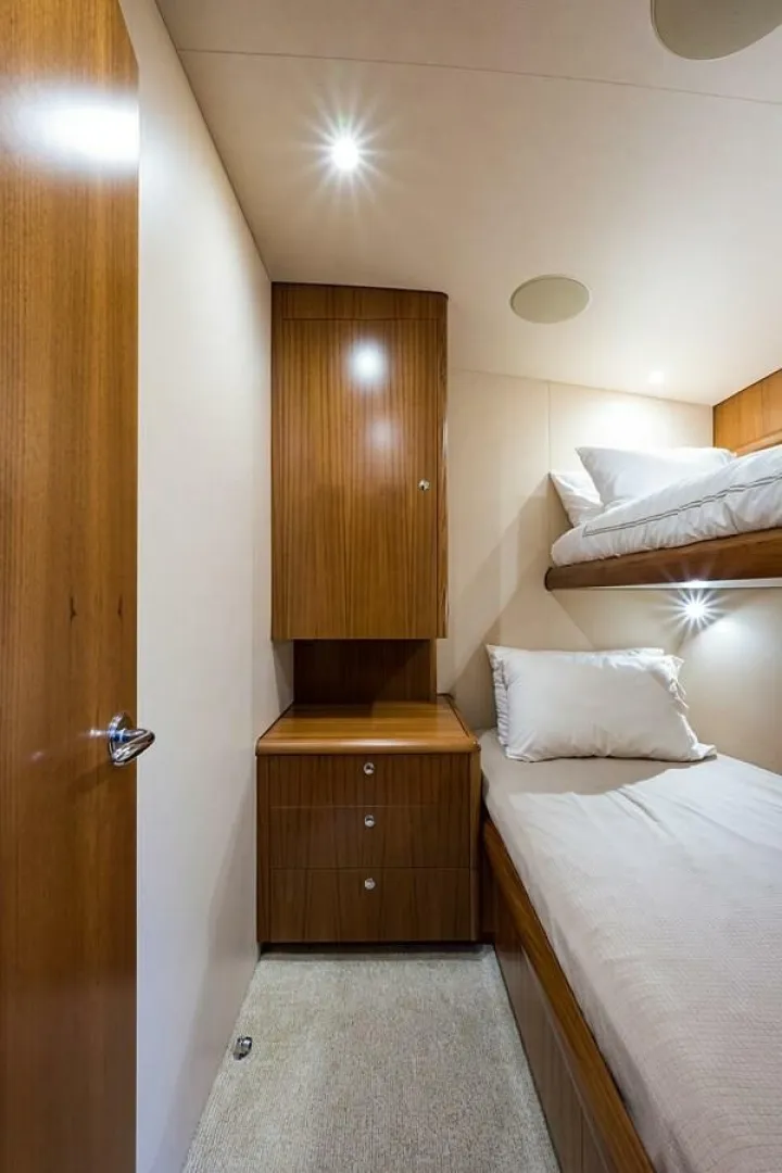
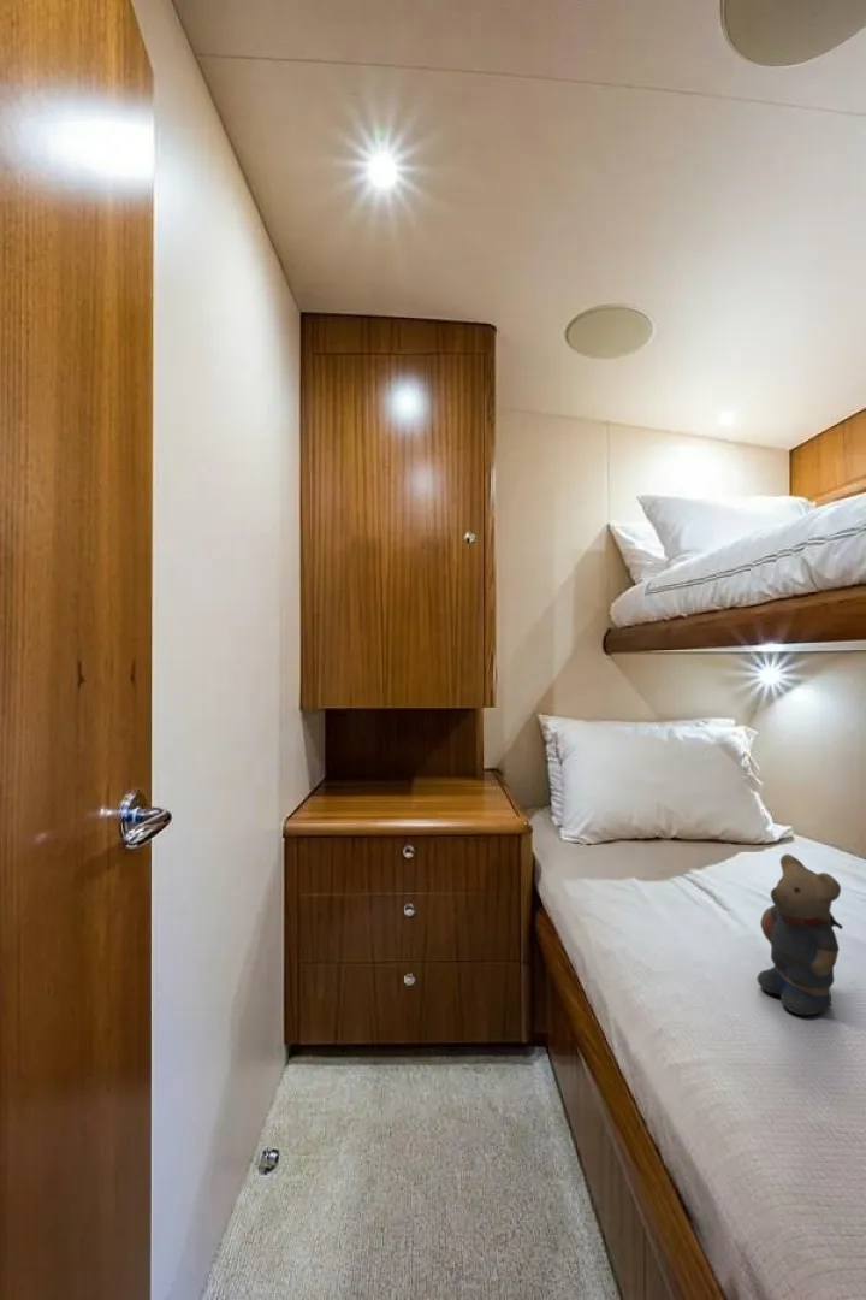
+ teddy bear (799, 928)
